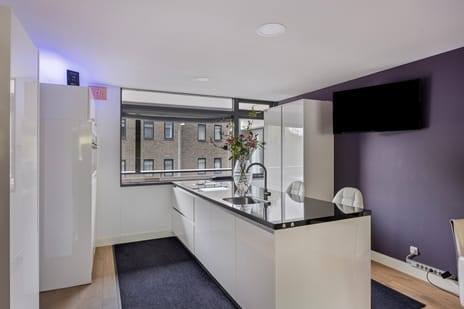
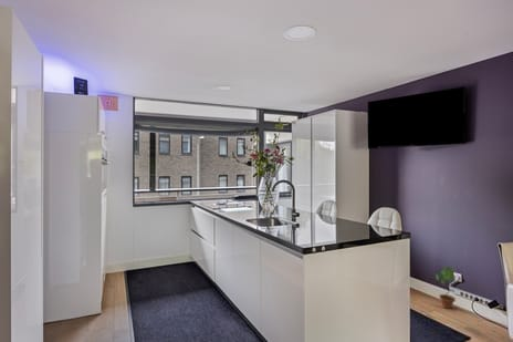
+ potted plant (448, 287)
